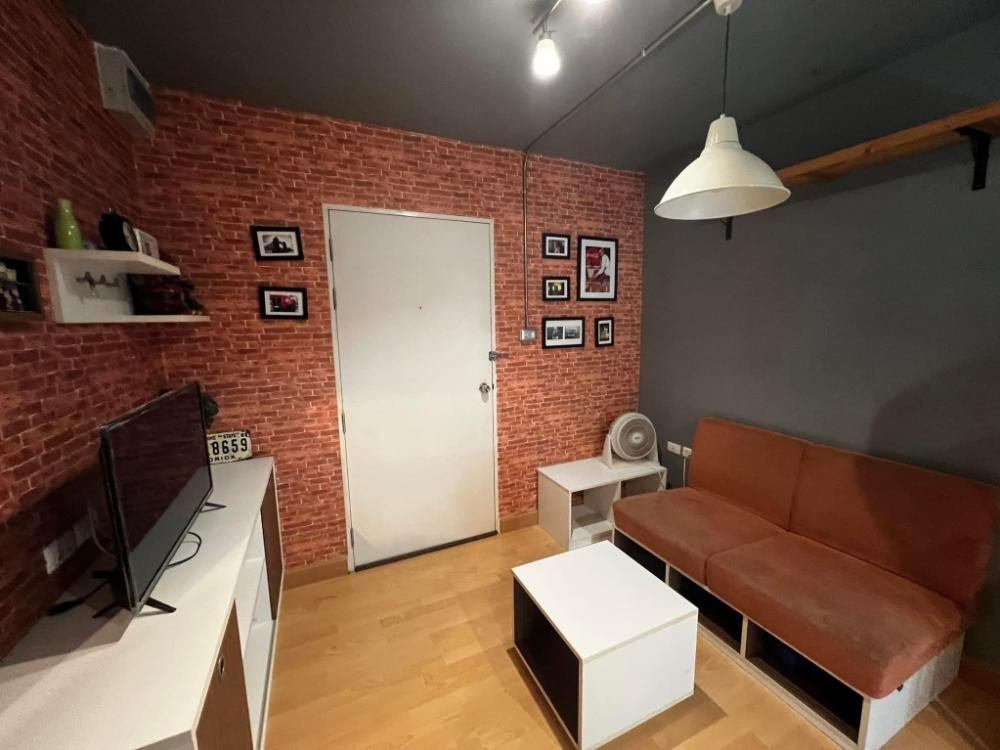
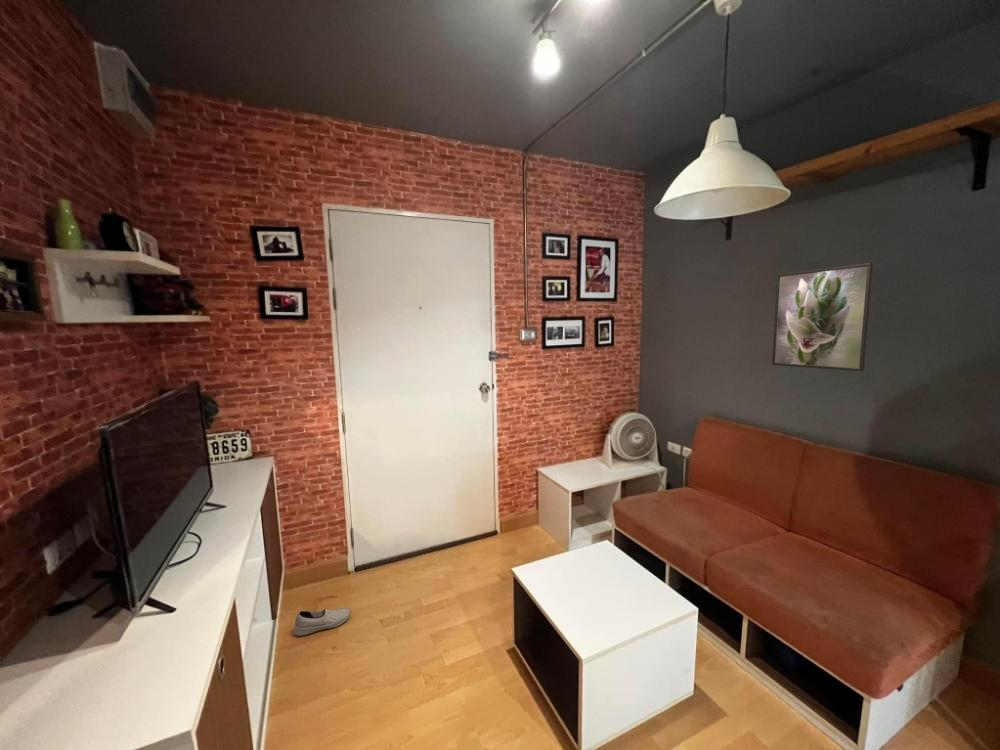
+ shoe (322, 615)
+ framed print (817, 319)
